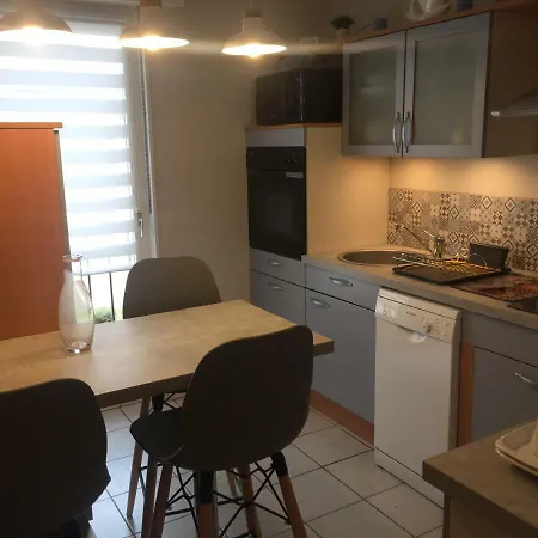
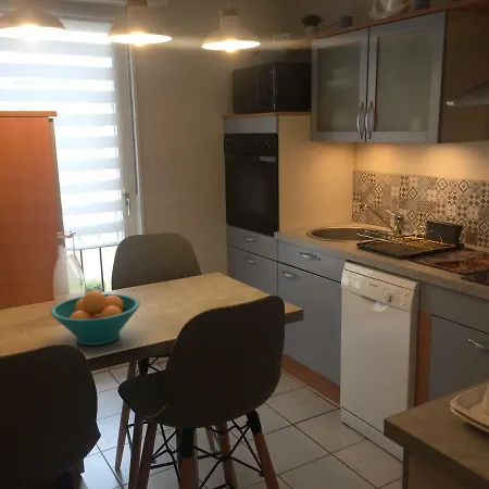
+ fruit bowl (96, 314)
